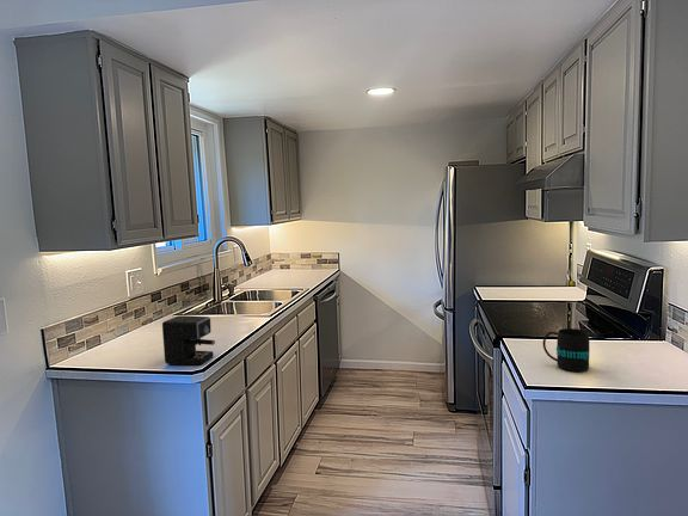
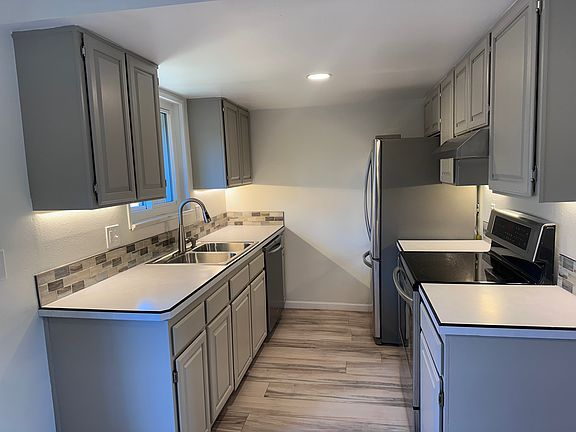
- coffee maker (197, 333)
- mug (565, 349)
